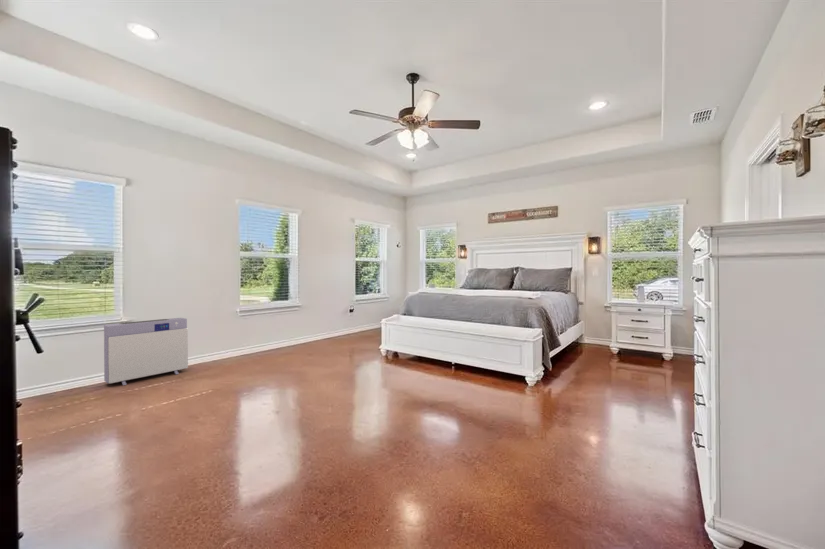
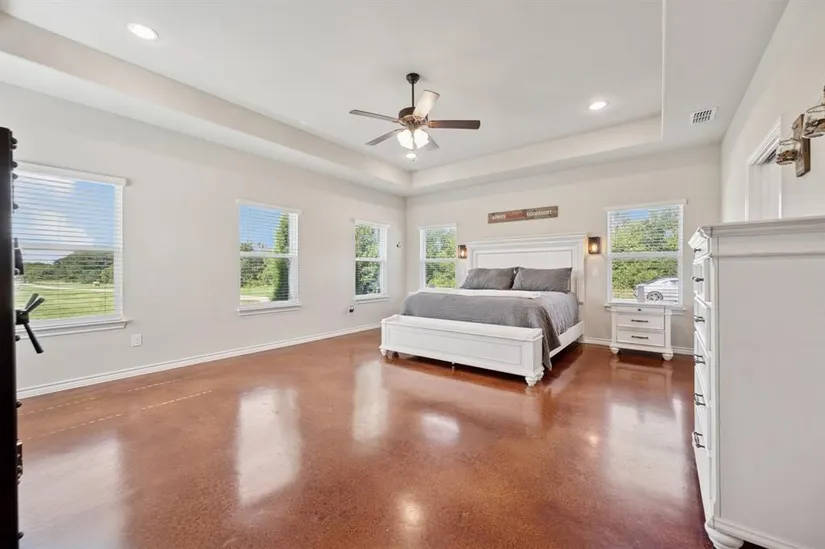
- air purifier (147, 349)
